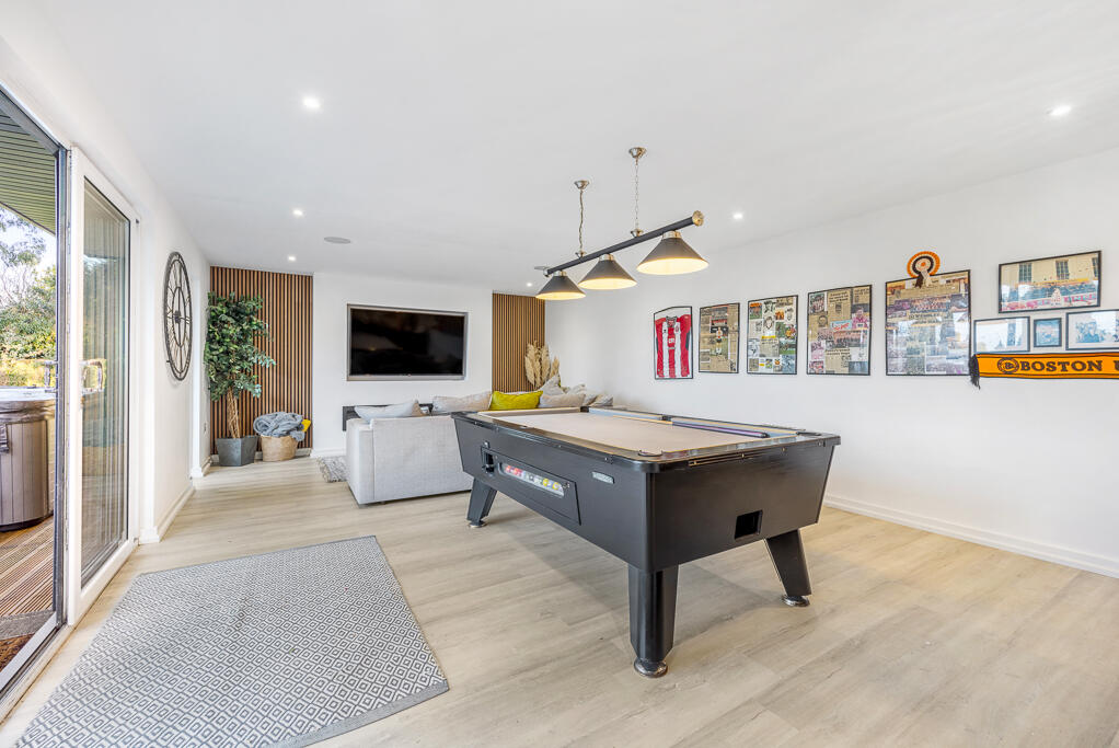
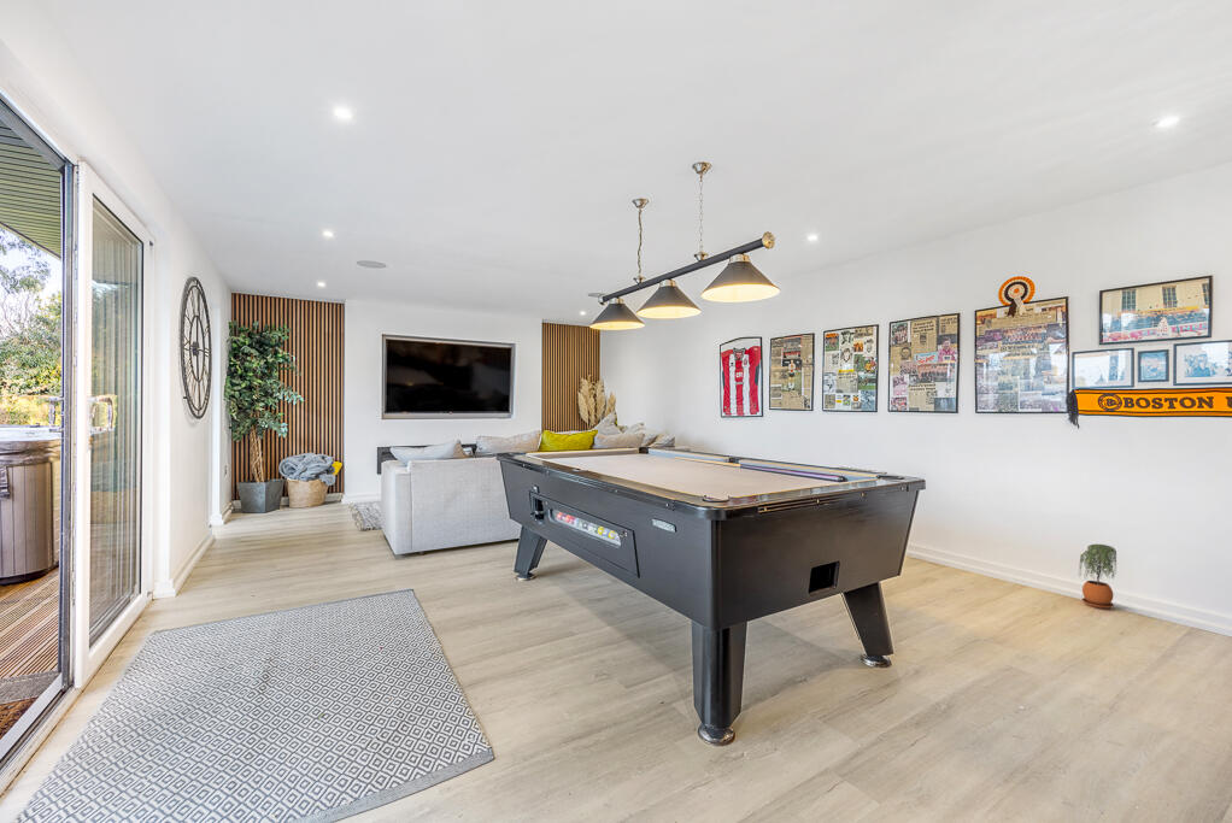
+ potted plant (1097, 574)
